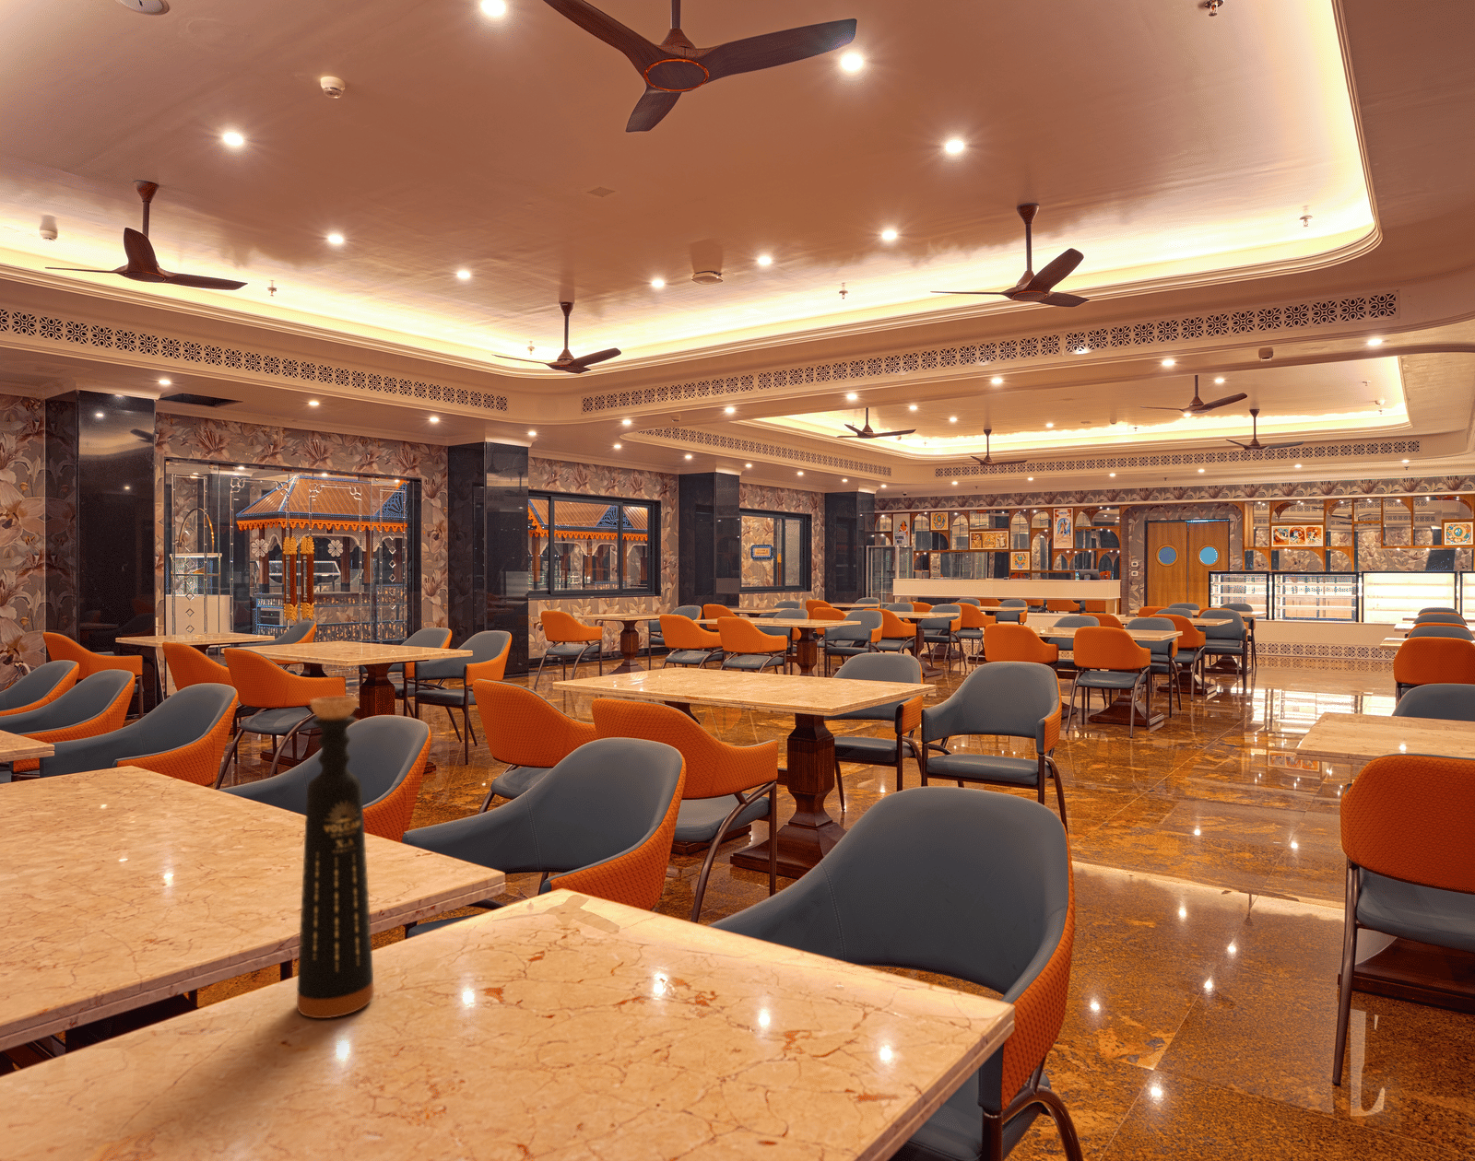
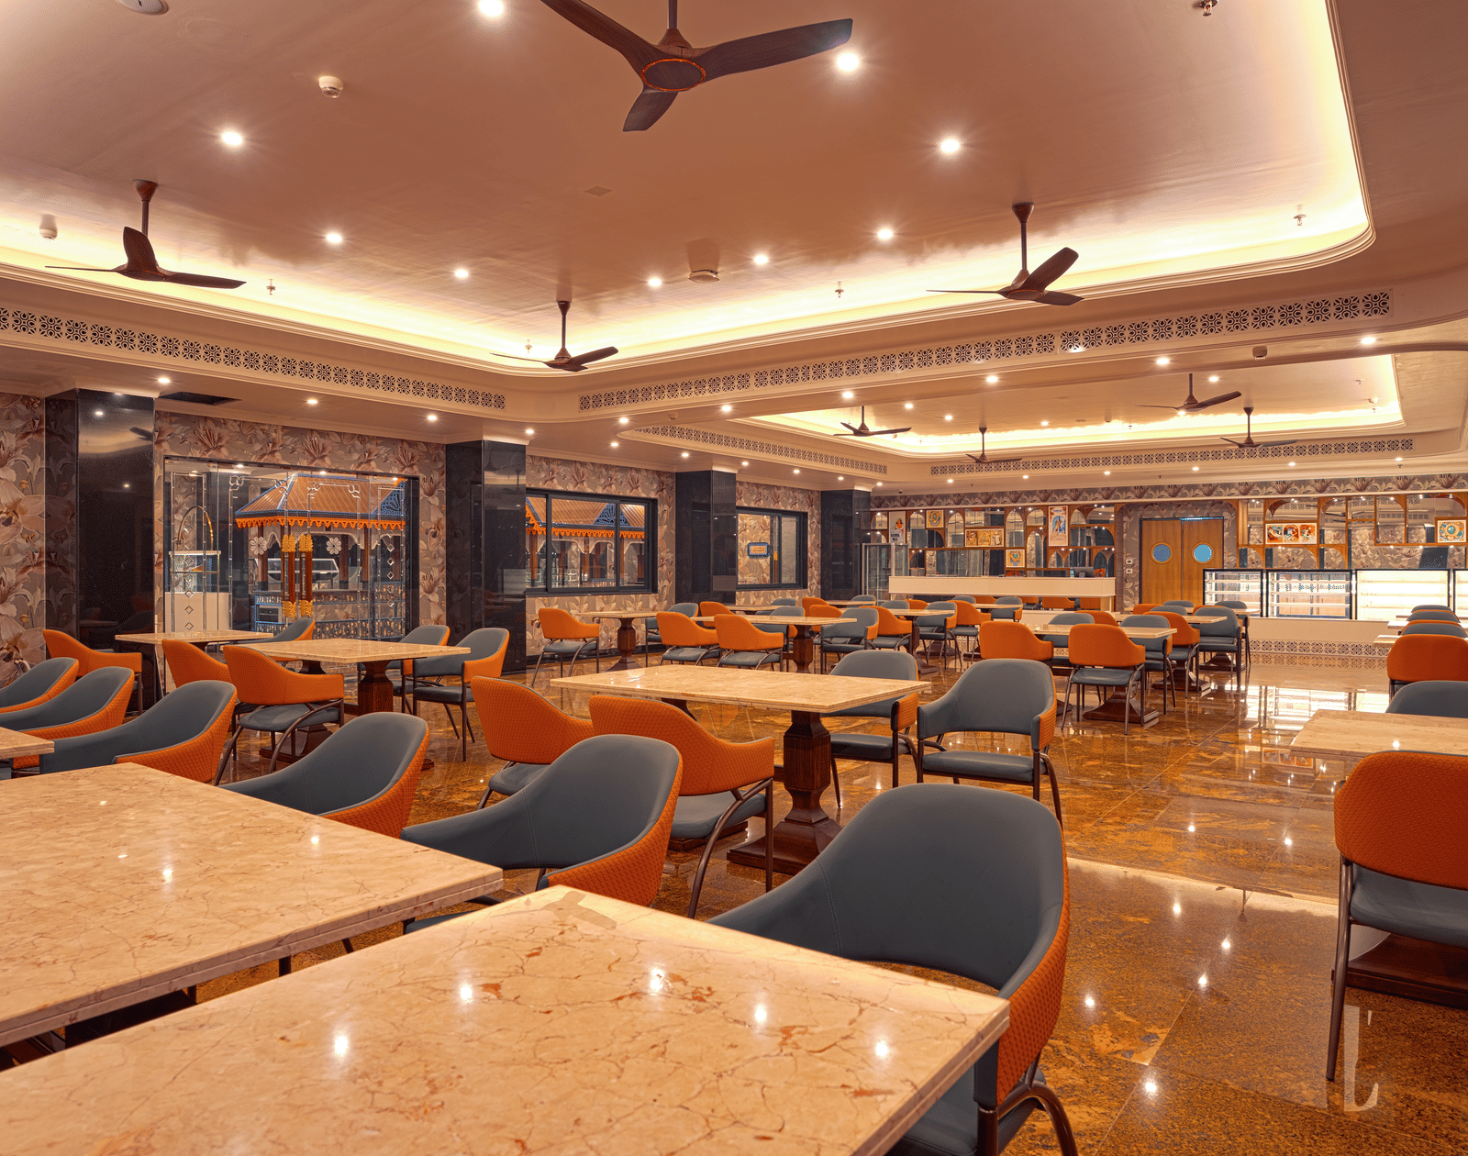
- bottle (335, 851)
